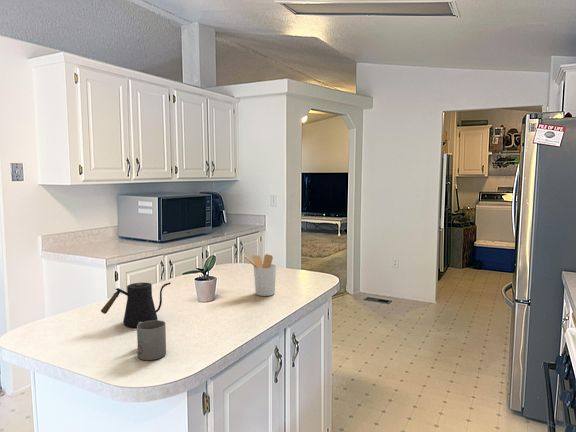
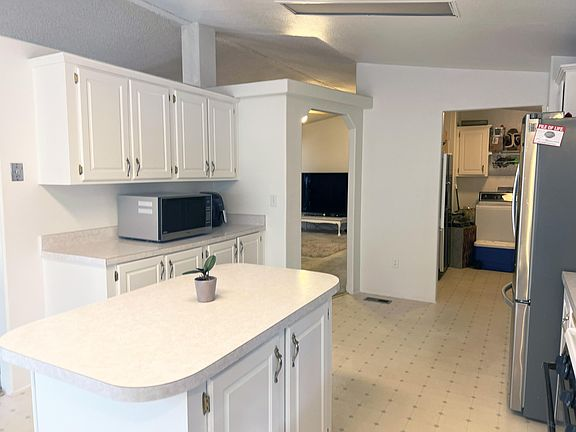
- mug (147, 337)
- kettle (137, 303)
- utensil holder (259, 273)
